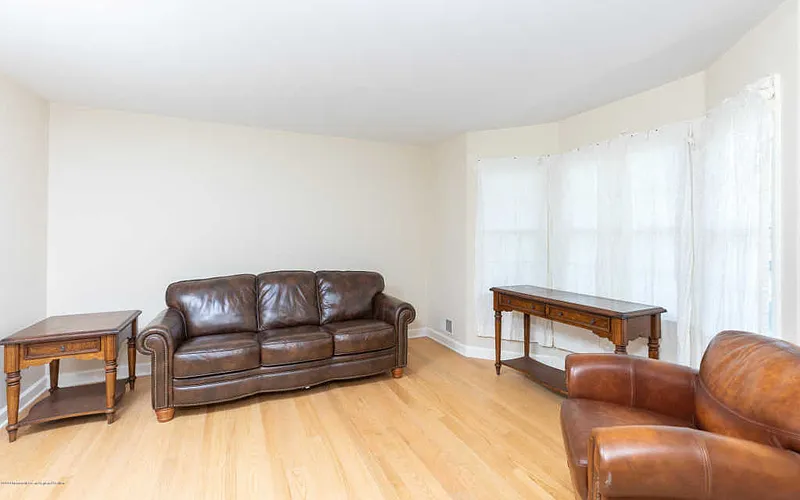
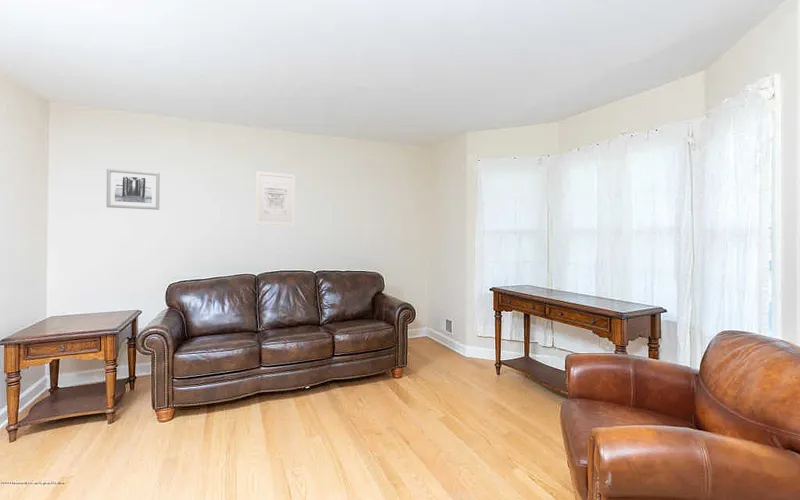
+ wall art (275, 199)
+ wall art (133, 189)
